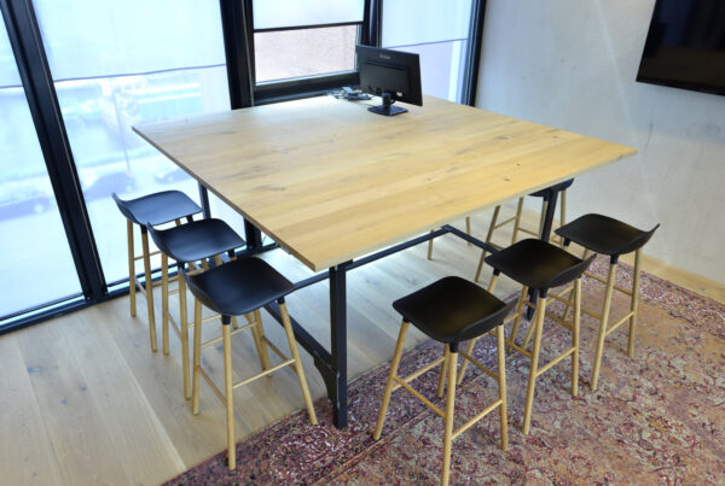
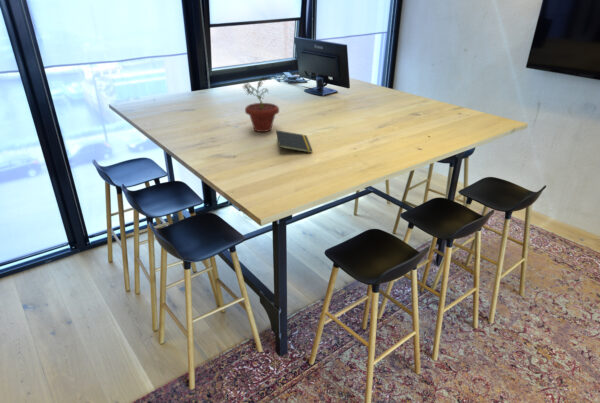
+ notepad (293, 141)
+ potted plant (260, 103)
